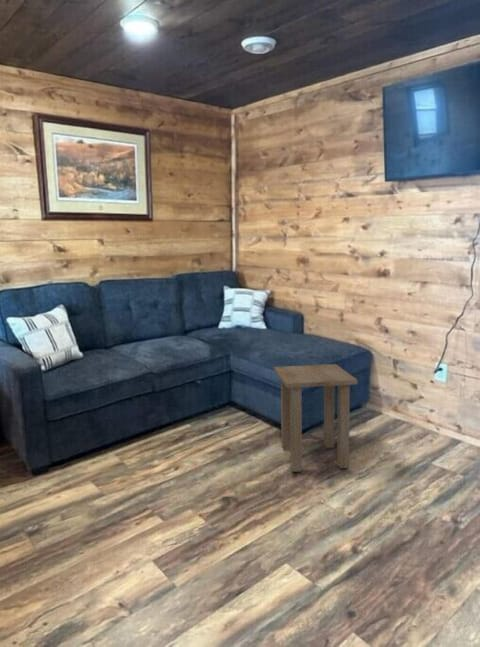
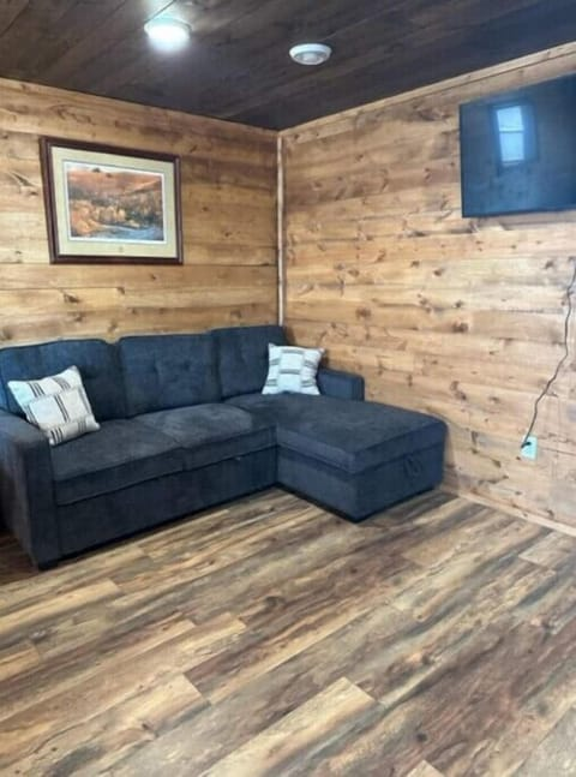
- side table (324, 415)
